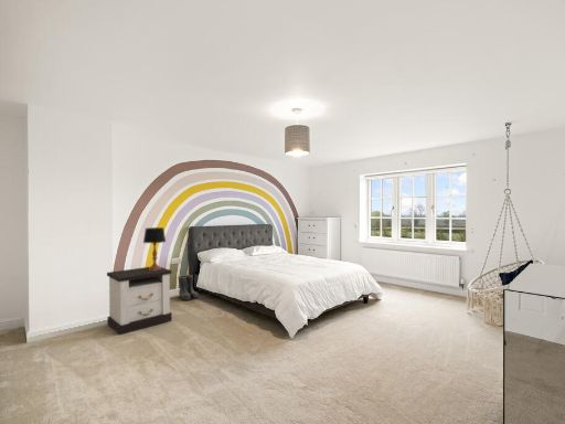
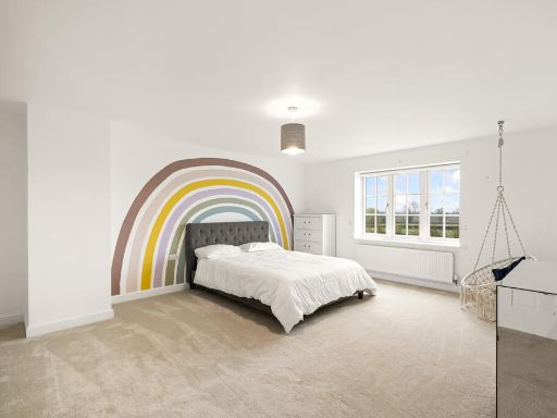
- table lamp (154, 248)
- nightstand (139, 297)
- boots (188, 286)
